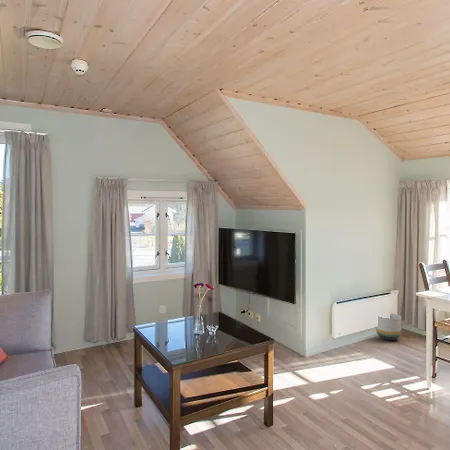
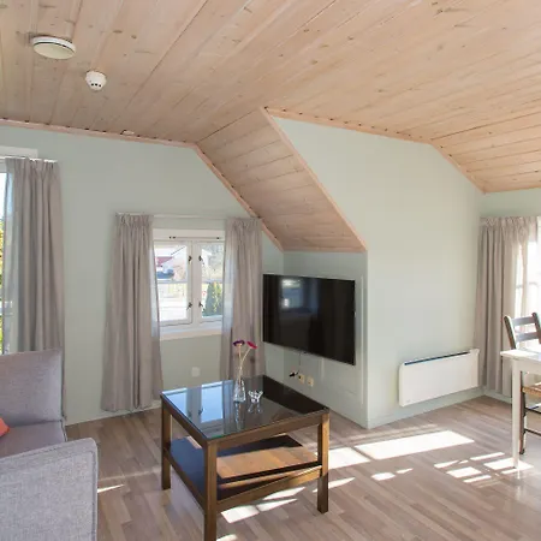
- planter (388, 327)
